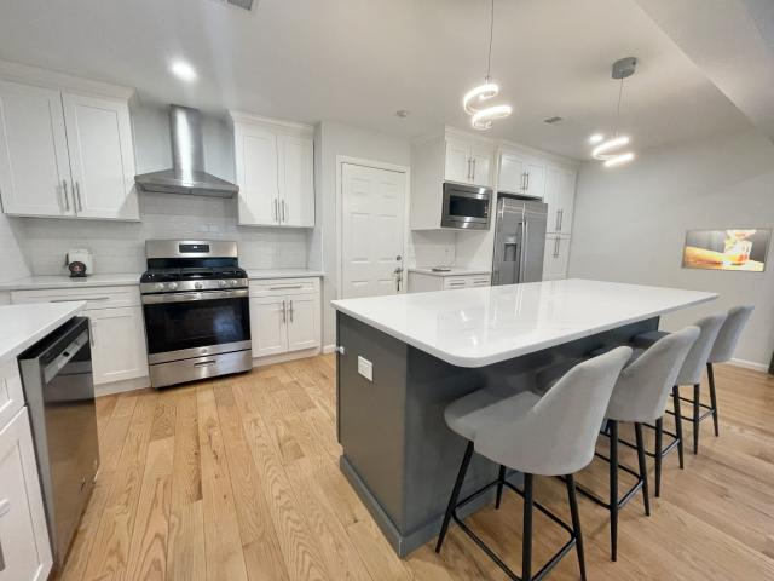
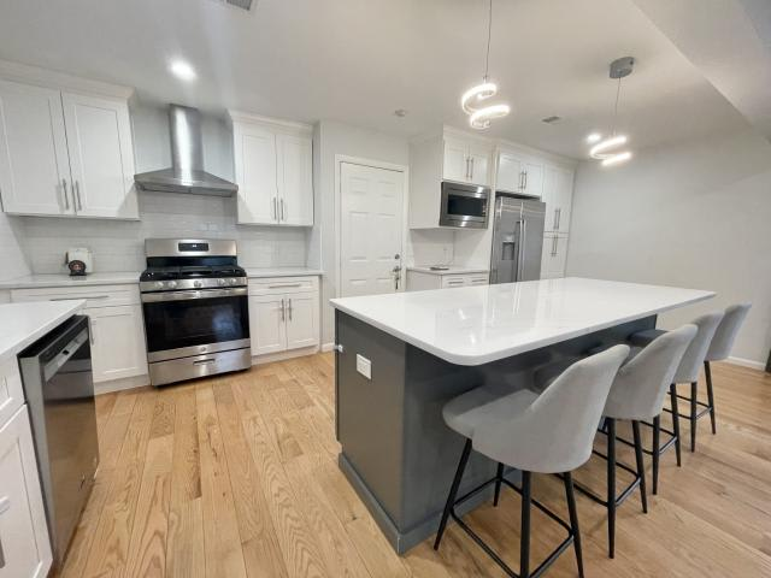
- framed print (722, 249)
